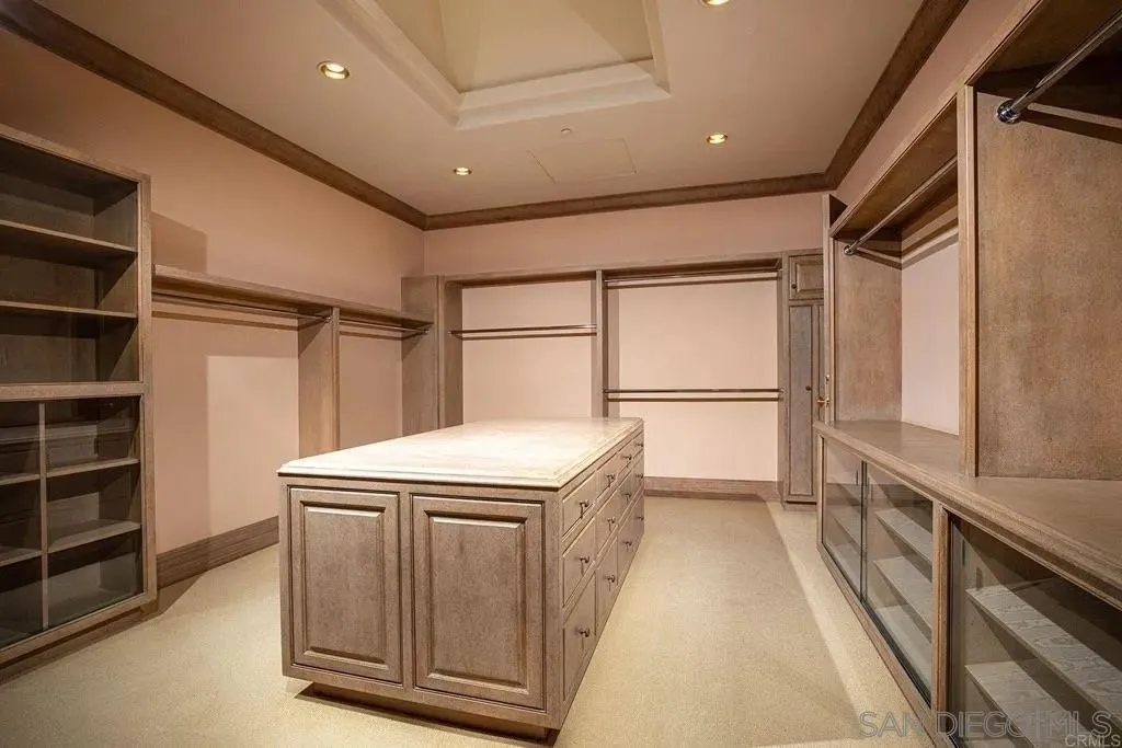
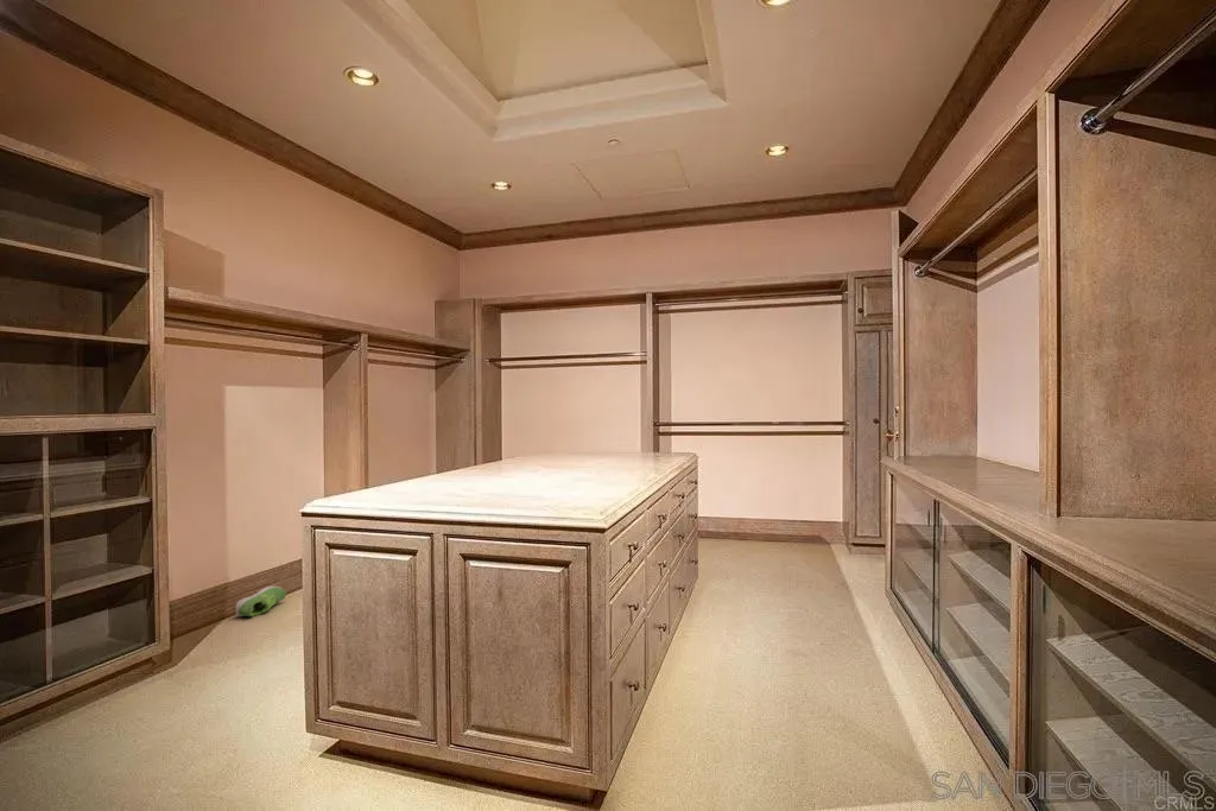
+ shoe (265, 600)
